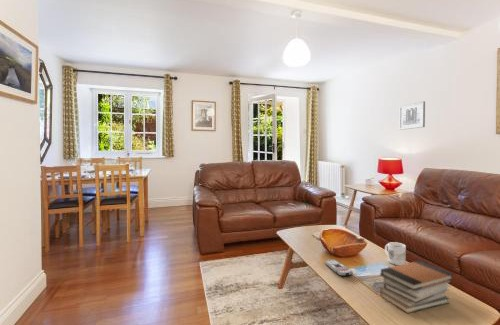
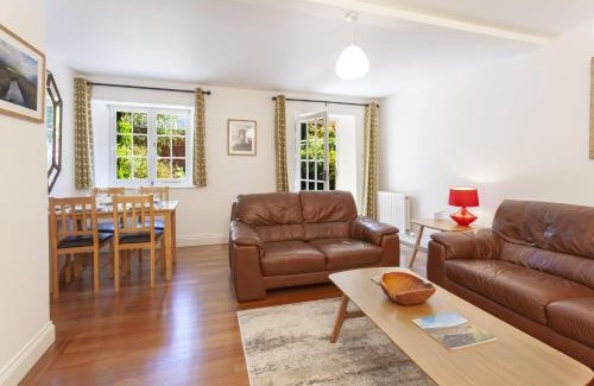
- remote control (337, 267)
- book stack (415, 285)
- mug (395, 252)
- wall art (411, 116)
